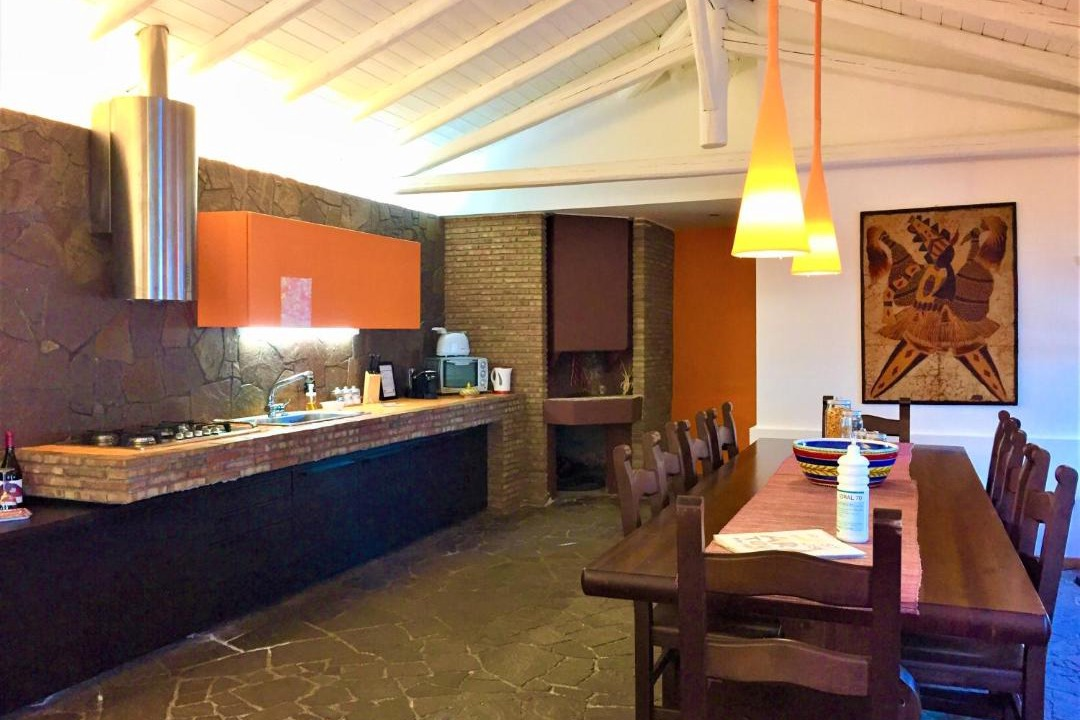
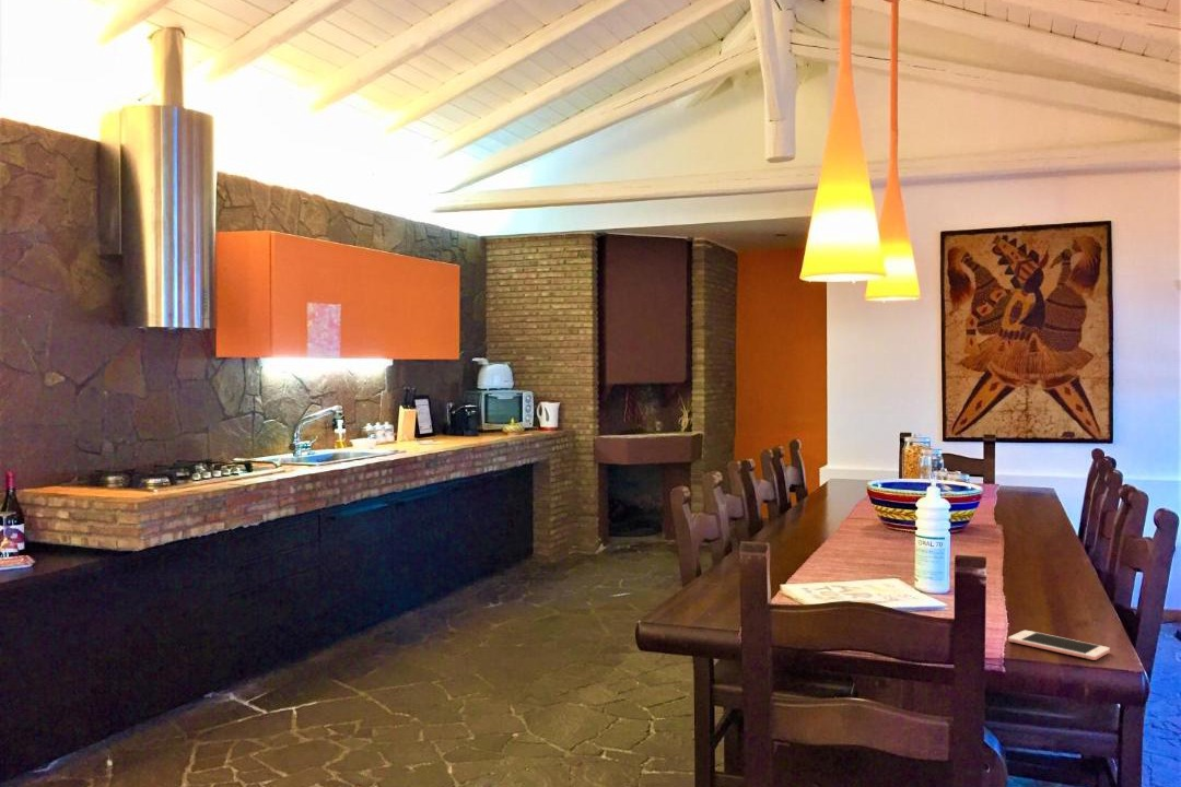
+ cell phone (1057, 644)
